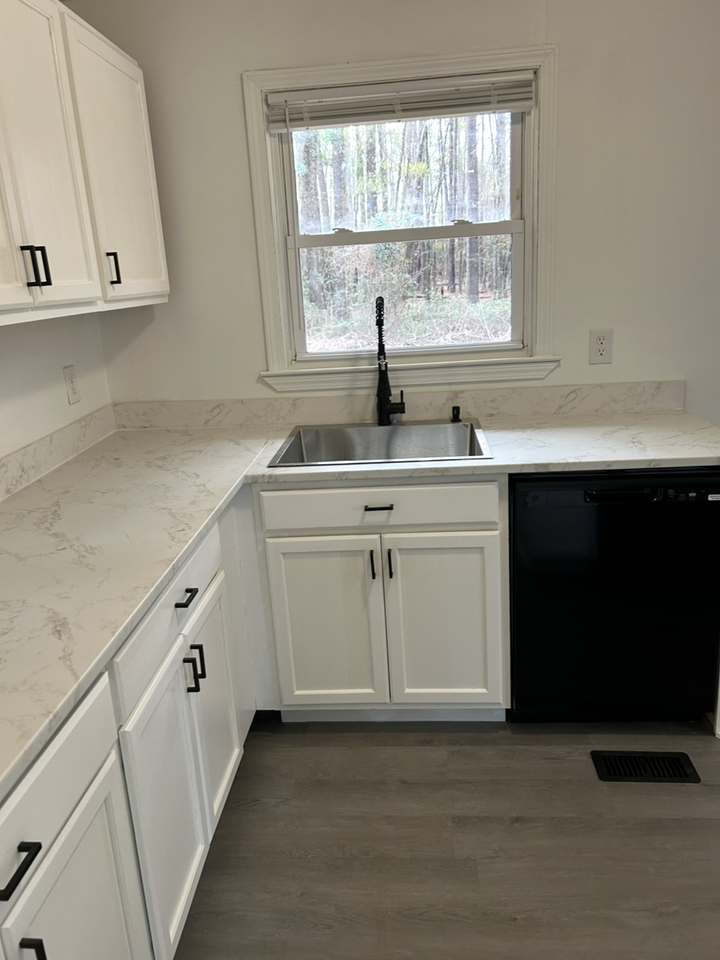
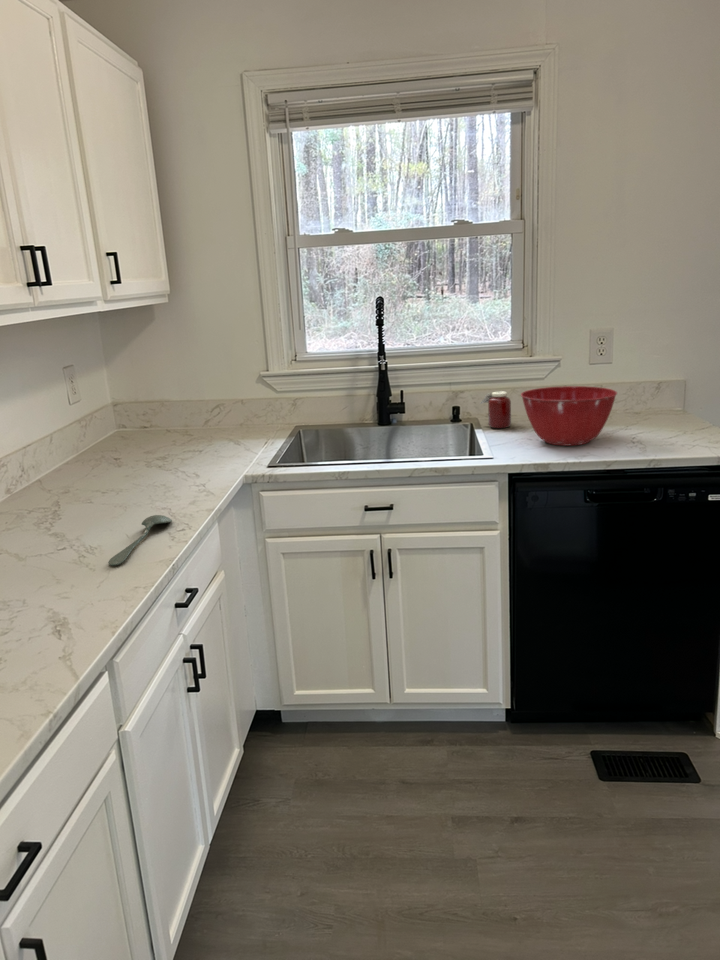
+ spoon (143, 534)
+ mixing bowl (567, 416)
+ jar (497, 408)
